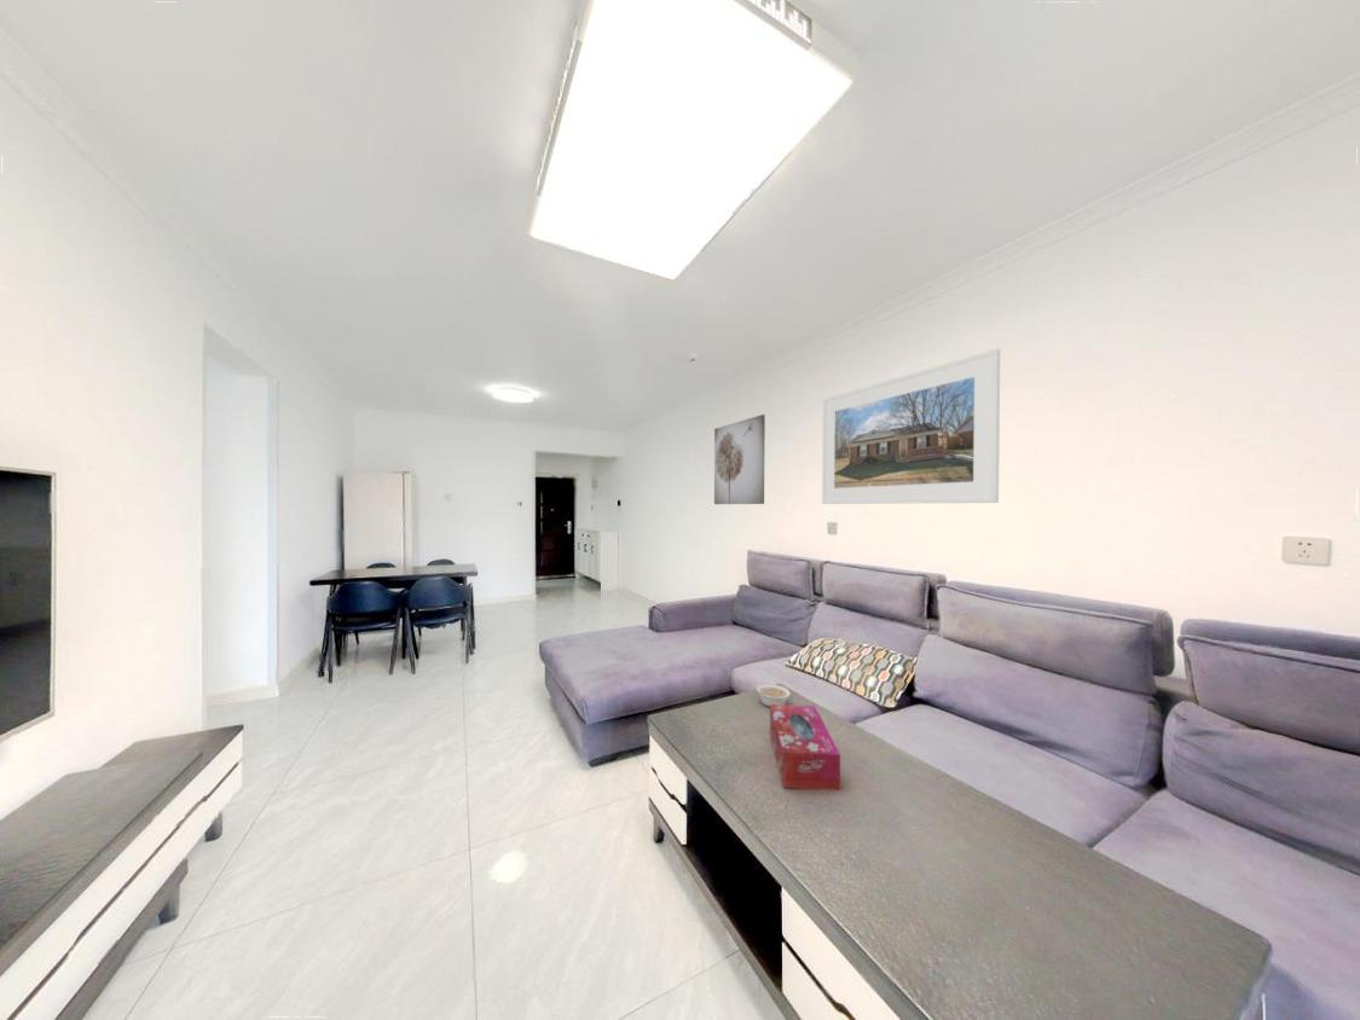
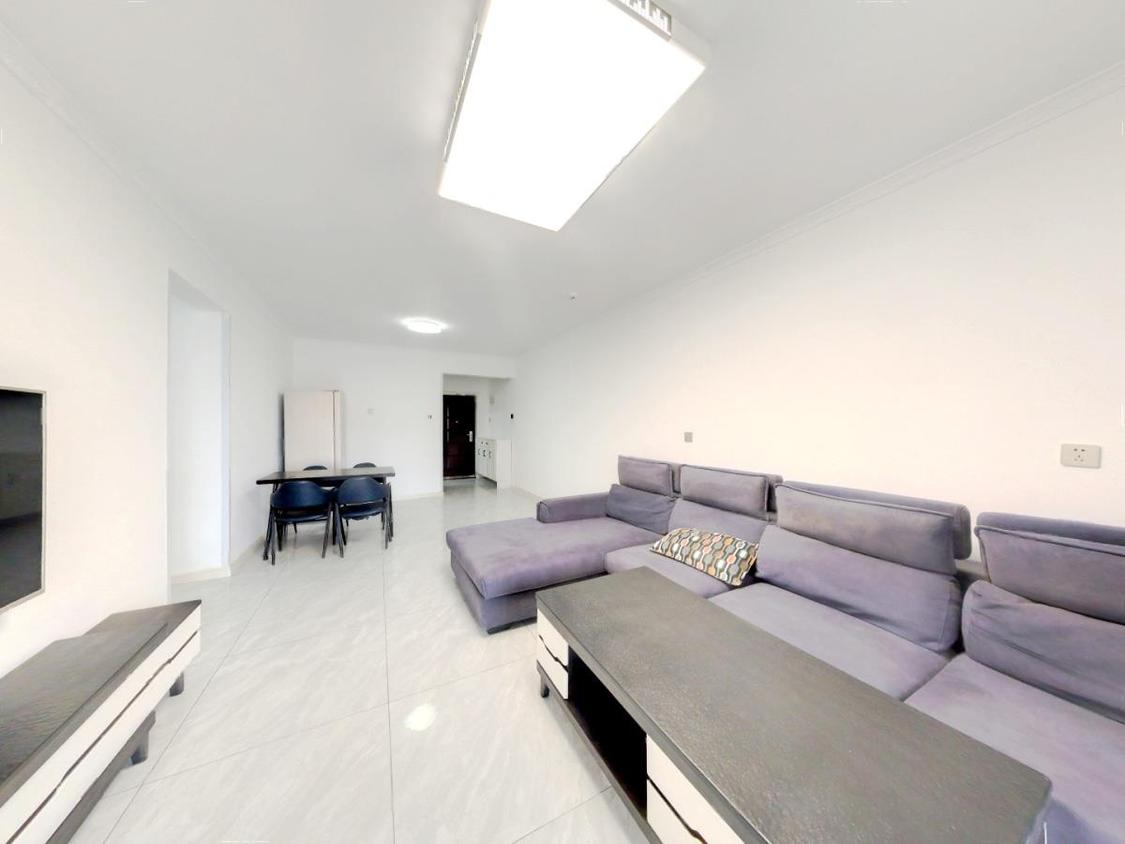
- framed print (893, 441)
- legume (774, 695)
- wall art (737, 463)
- tissue box (800, 742)
